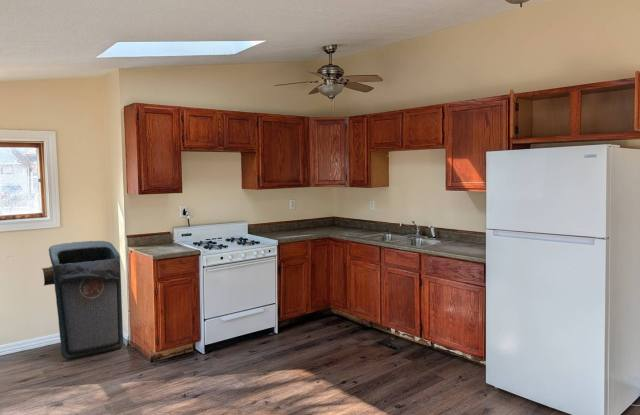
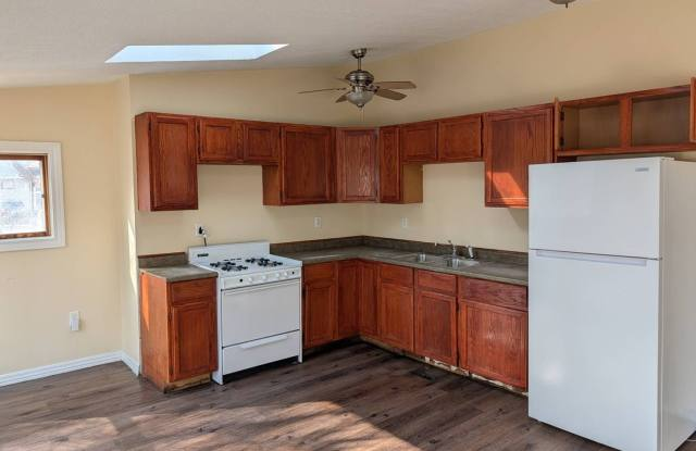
- trash can (85, 295)
